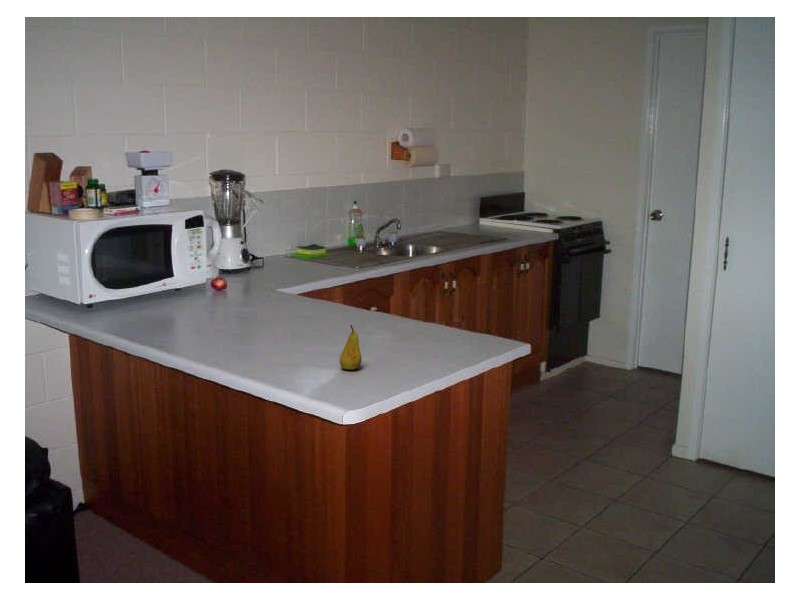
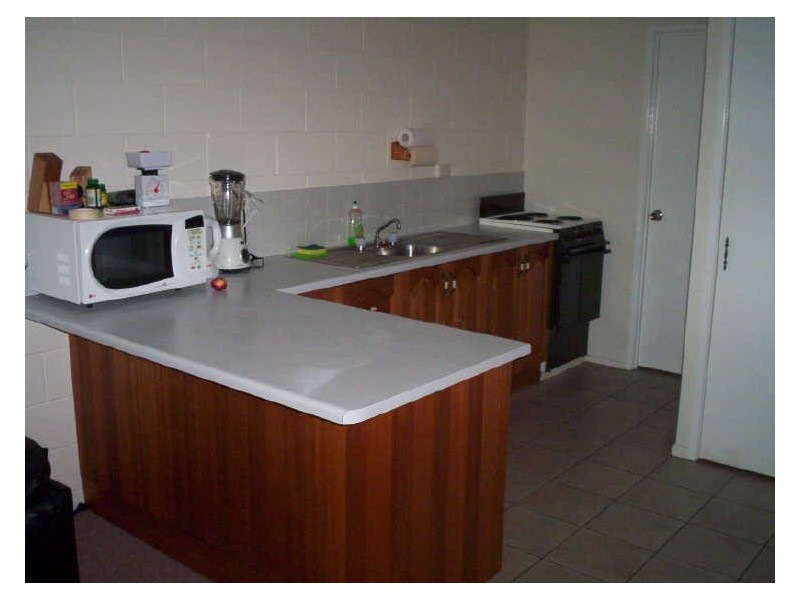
- fruit (350, 346)
